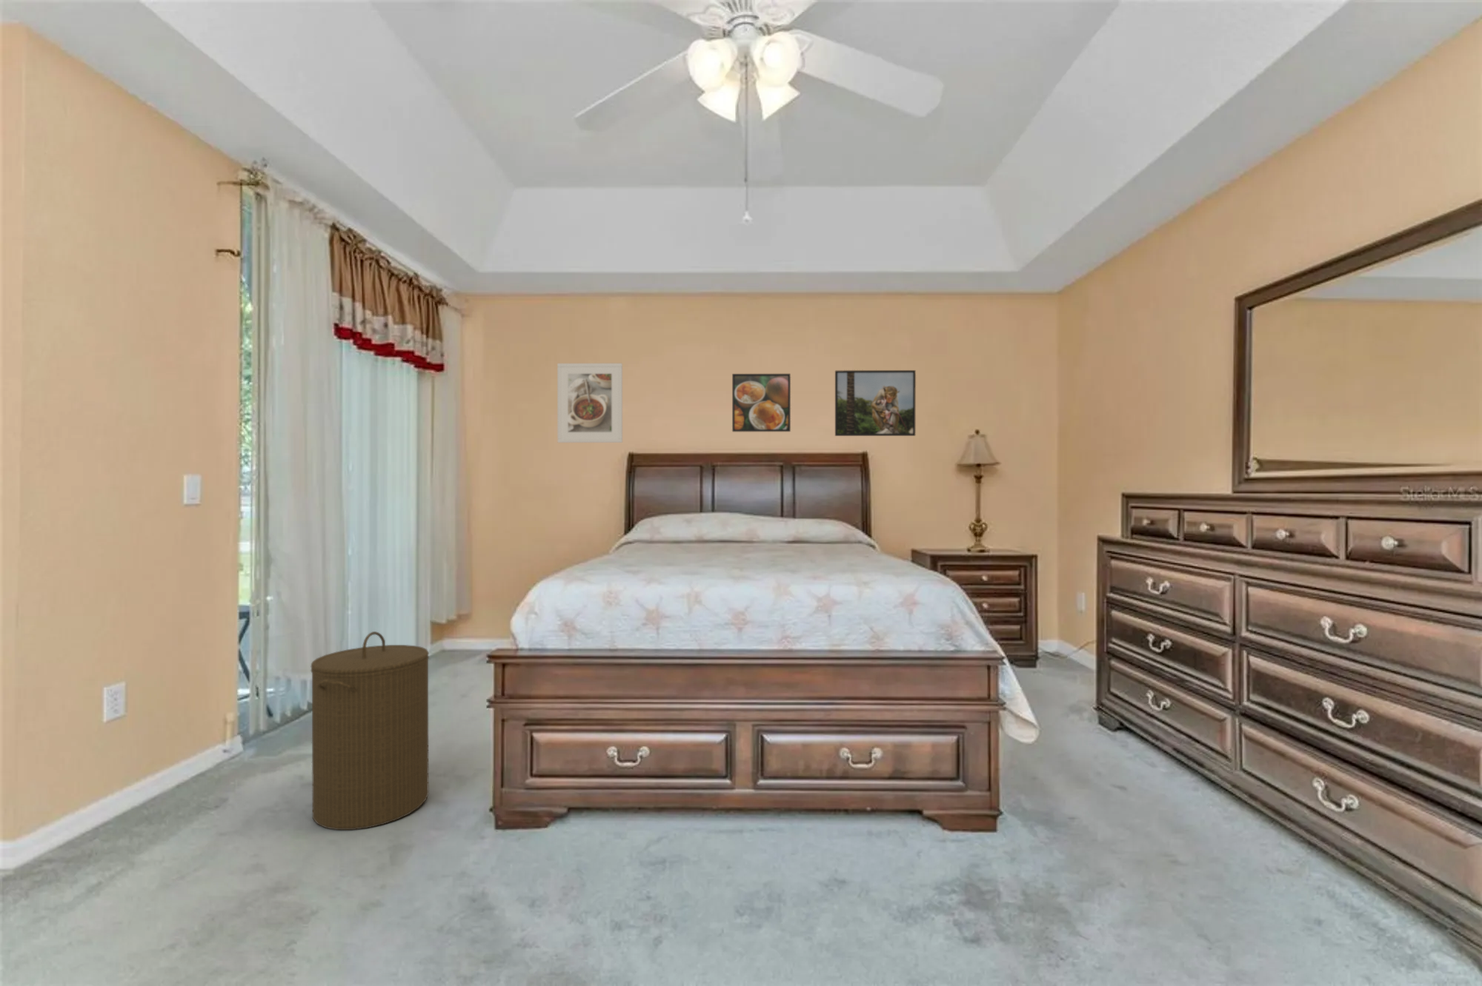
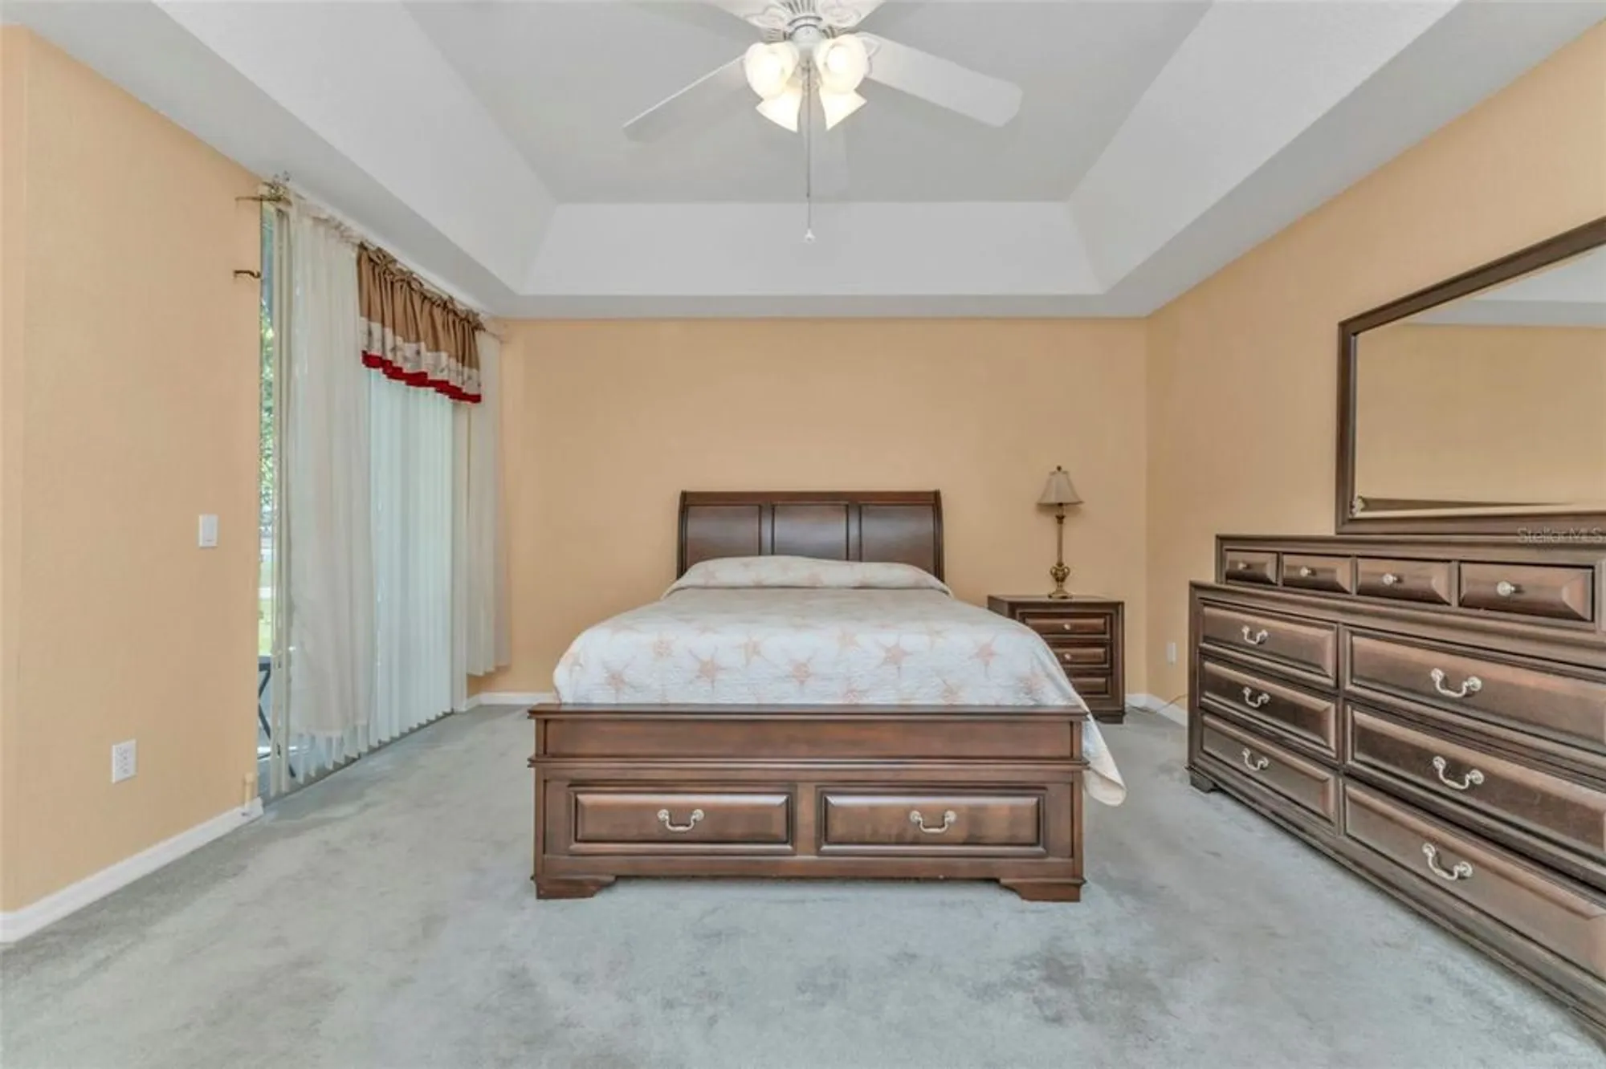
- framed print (875, 403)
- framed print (590, 403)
- laundry hamper (372, 719)
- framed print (761, 403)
